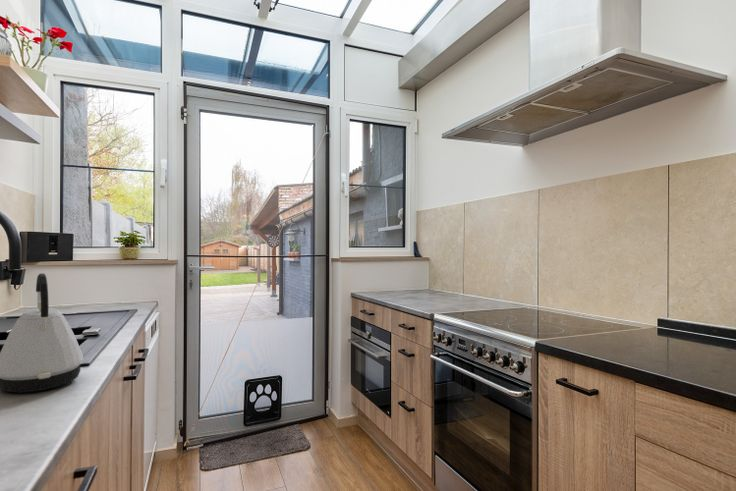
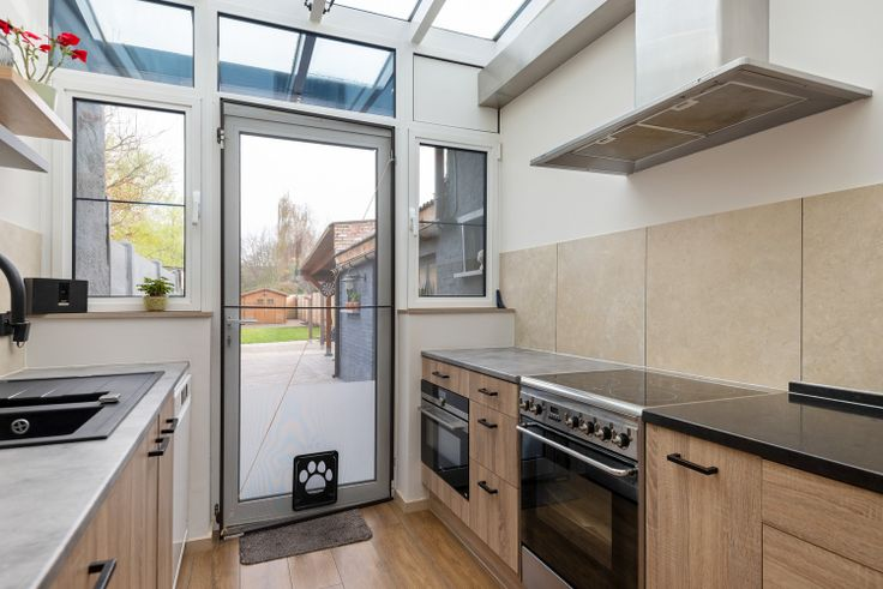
- kettle (41, 328)
